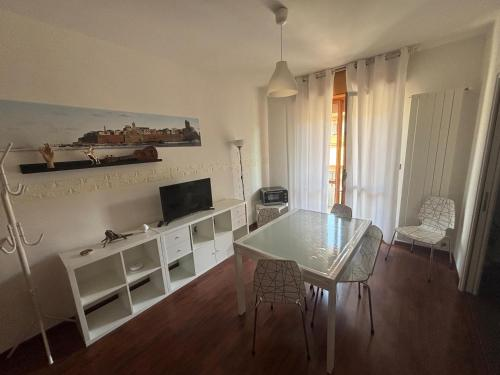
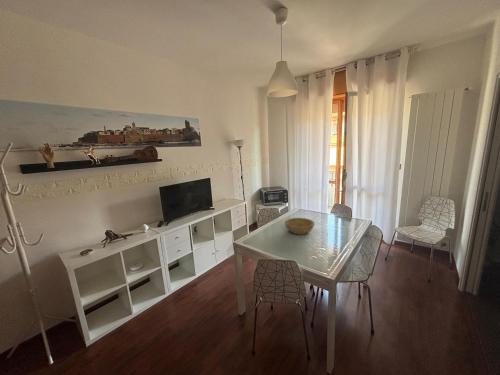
+ bowl (299, 226)
